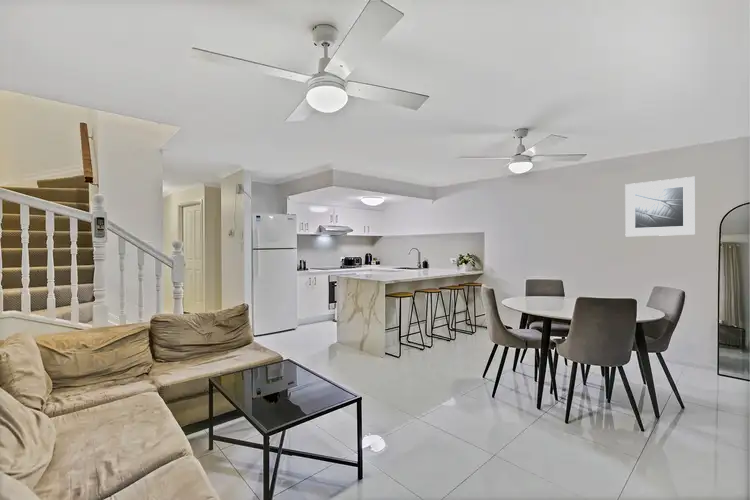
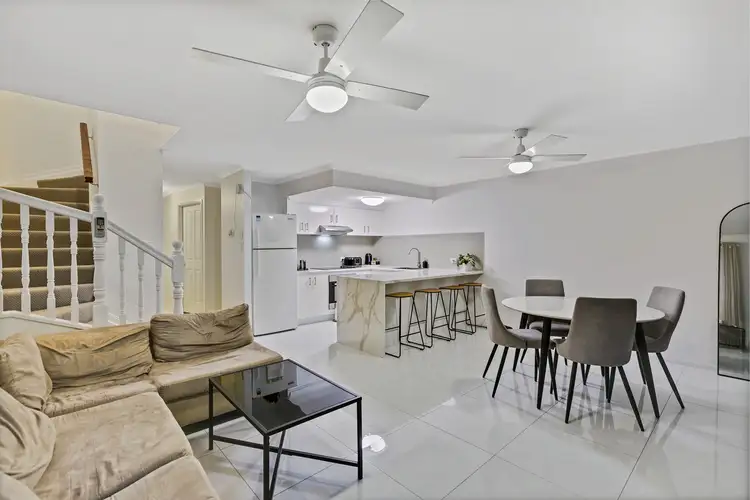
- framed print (658, 208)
